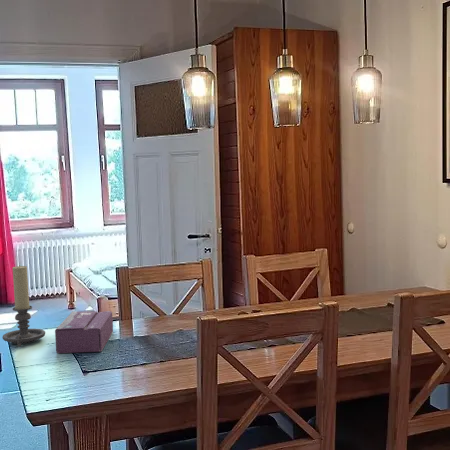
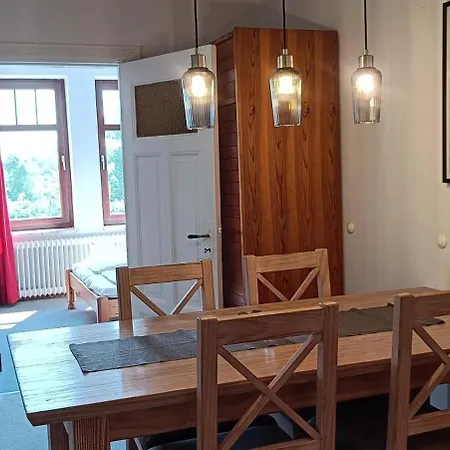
- tissue box (85, 330)
- candle holder (21, 304)
